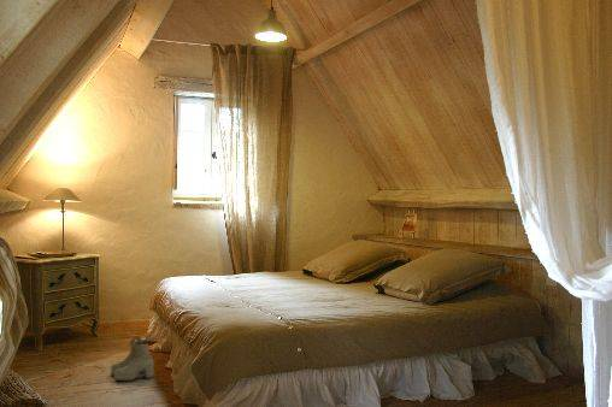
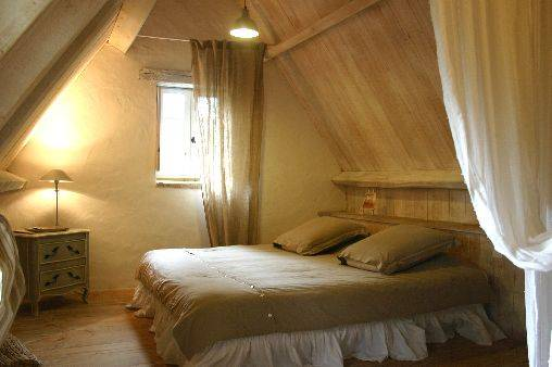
- boots (131, 358)
